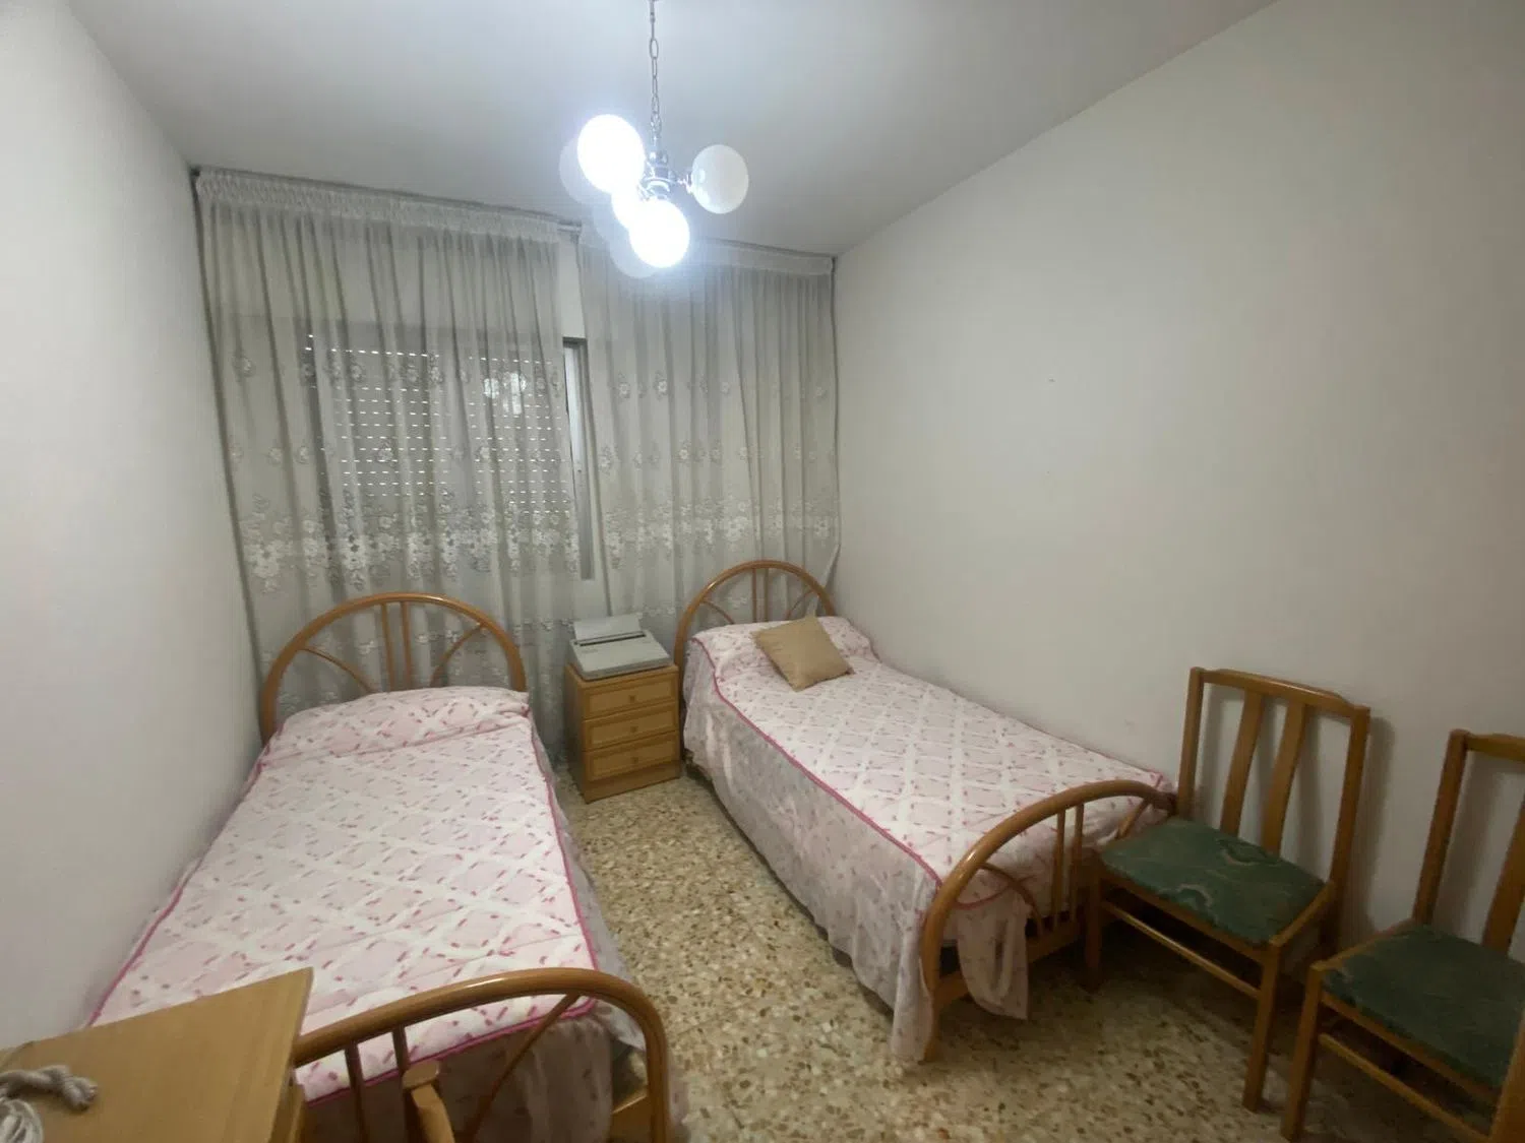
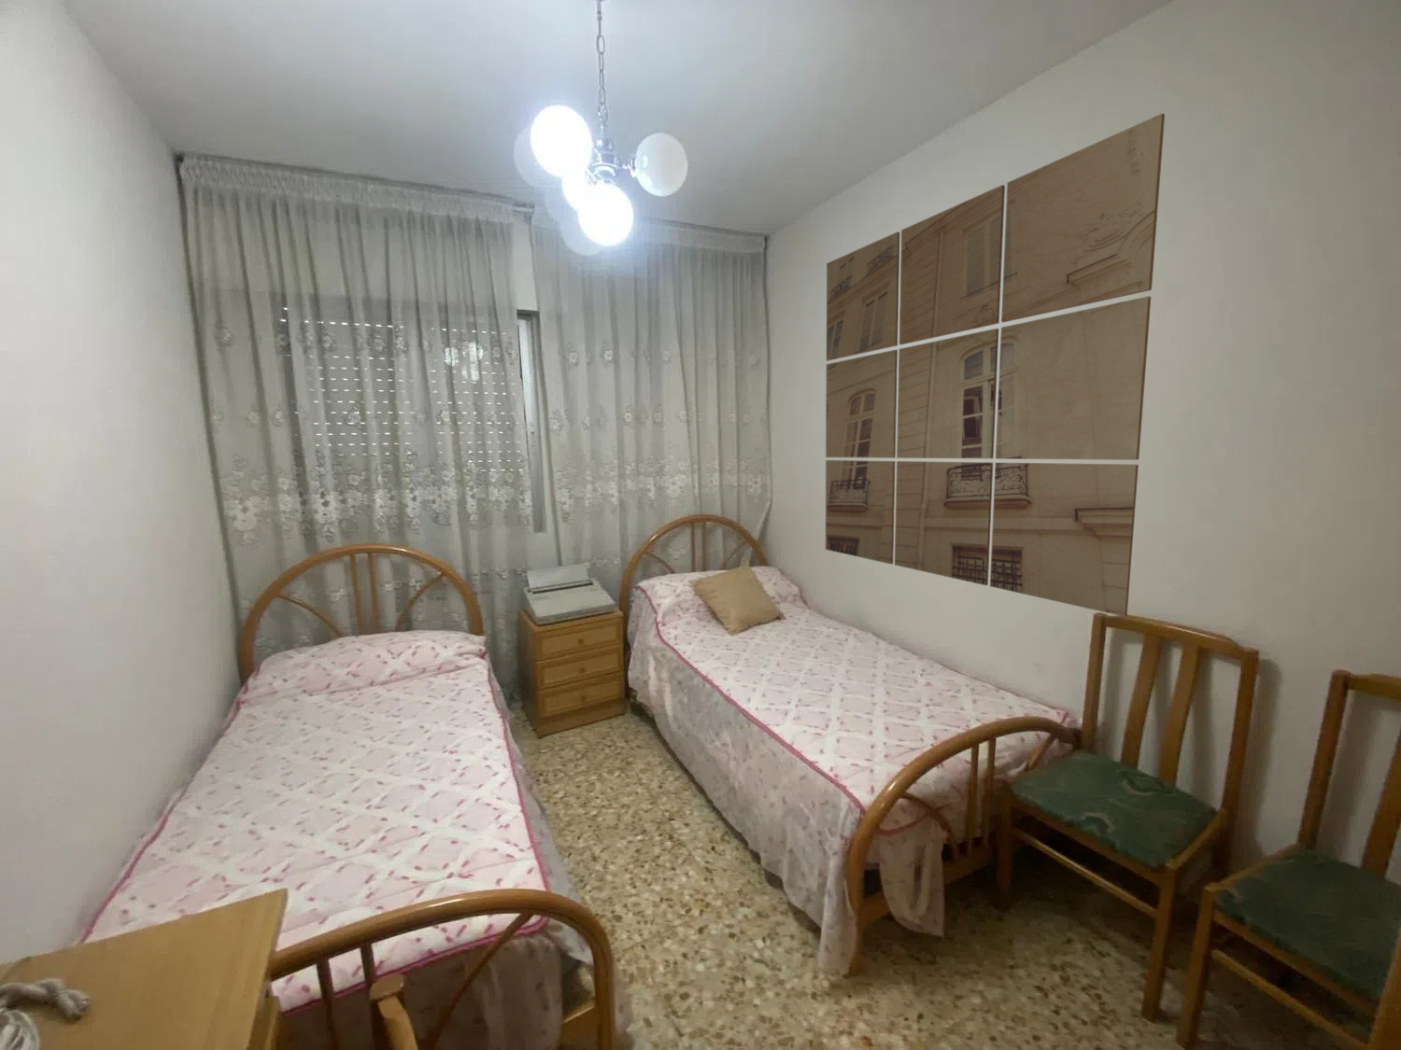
+ wall art (942, 398)
